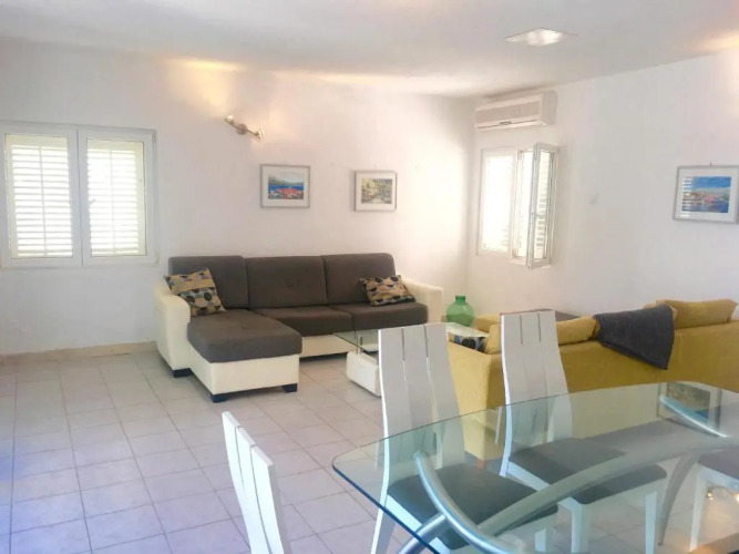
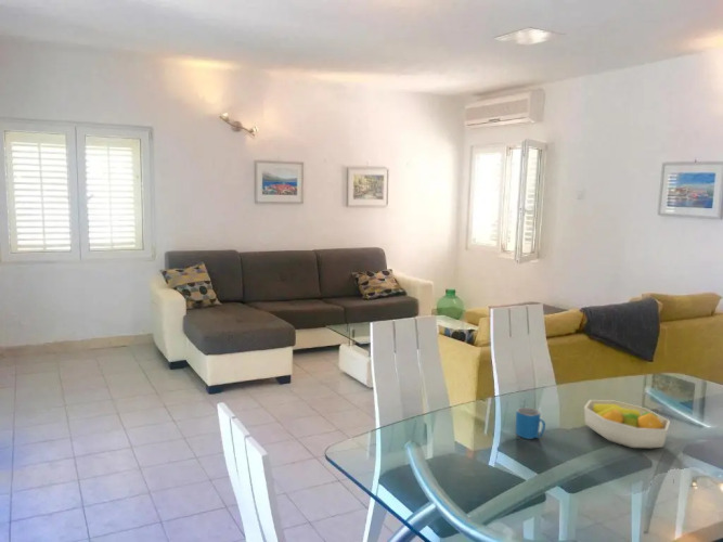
+ mug (531, 424)
+ fruit bowl (624, 420)
